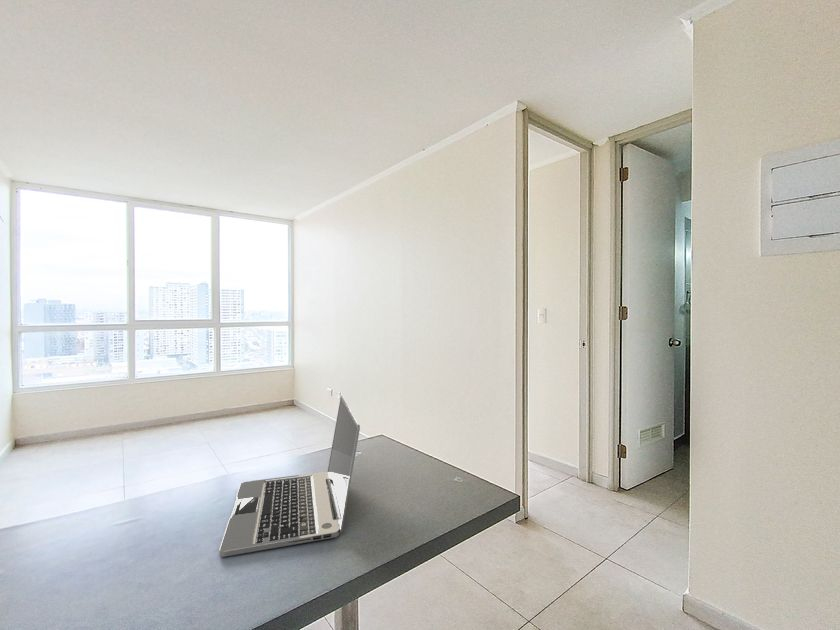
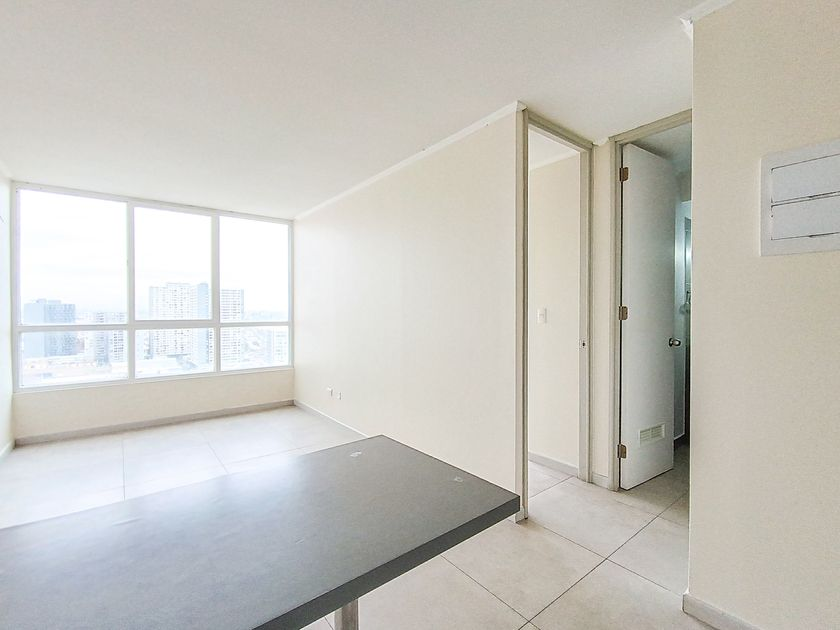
- laptop (295, 475)
